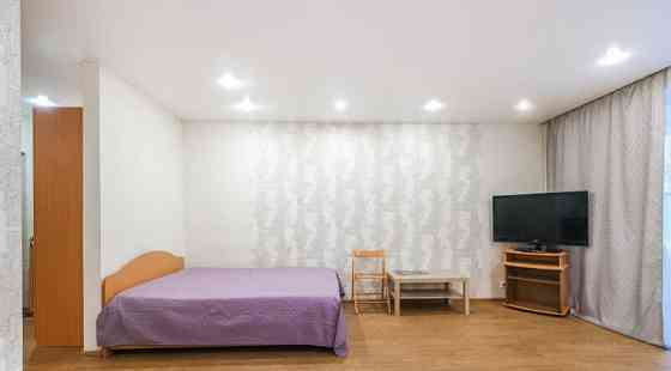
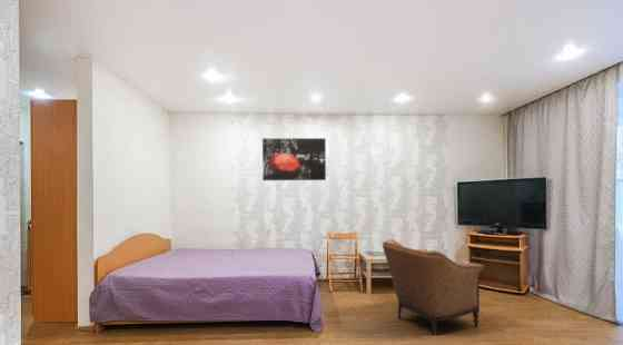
+ wall art (294, 159)
+ armchair (427, 282)
